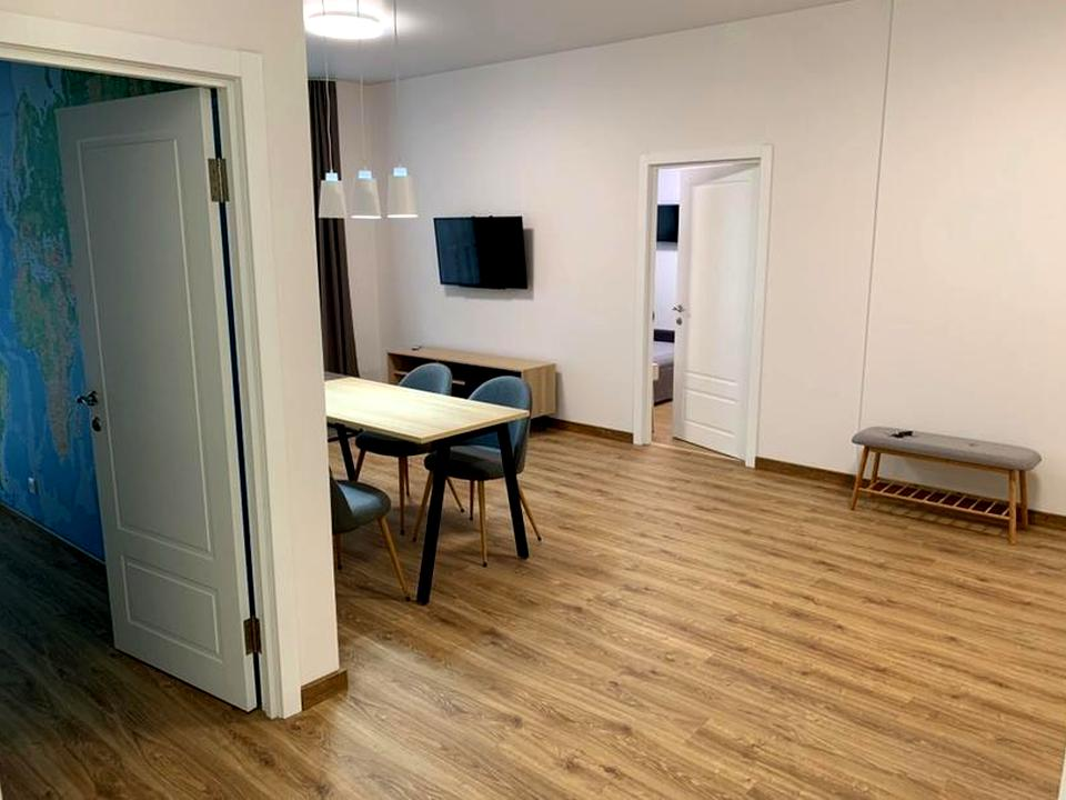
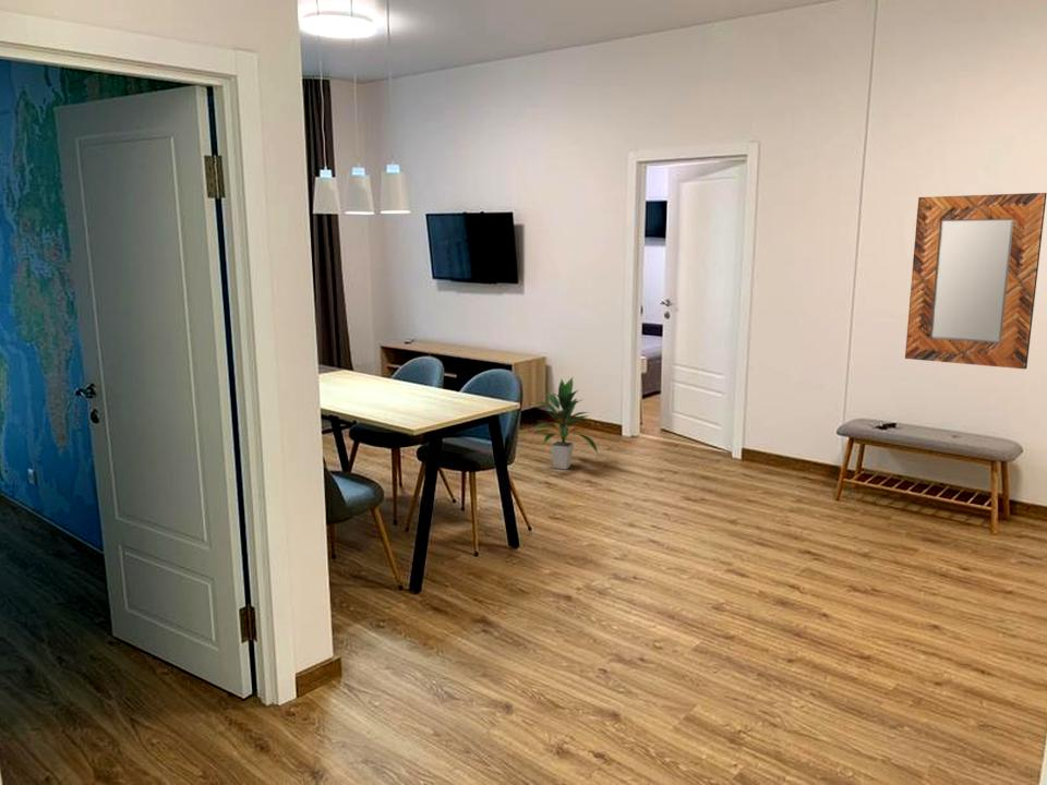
+ home mirror (971, 280)
+ indoor plant (564, 424)
